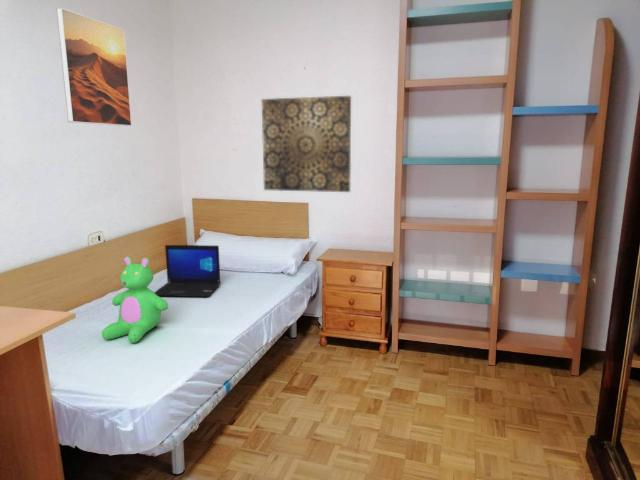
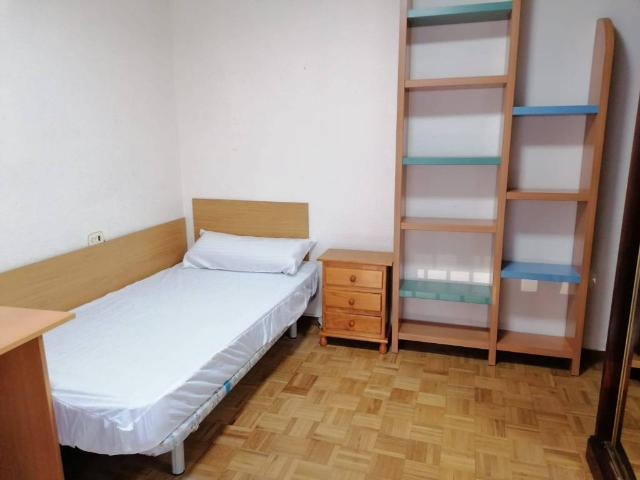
- laptop (186, 270)
- teddy bear (131, 297)
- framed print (97, 72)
- wall art (305, 145)
